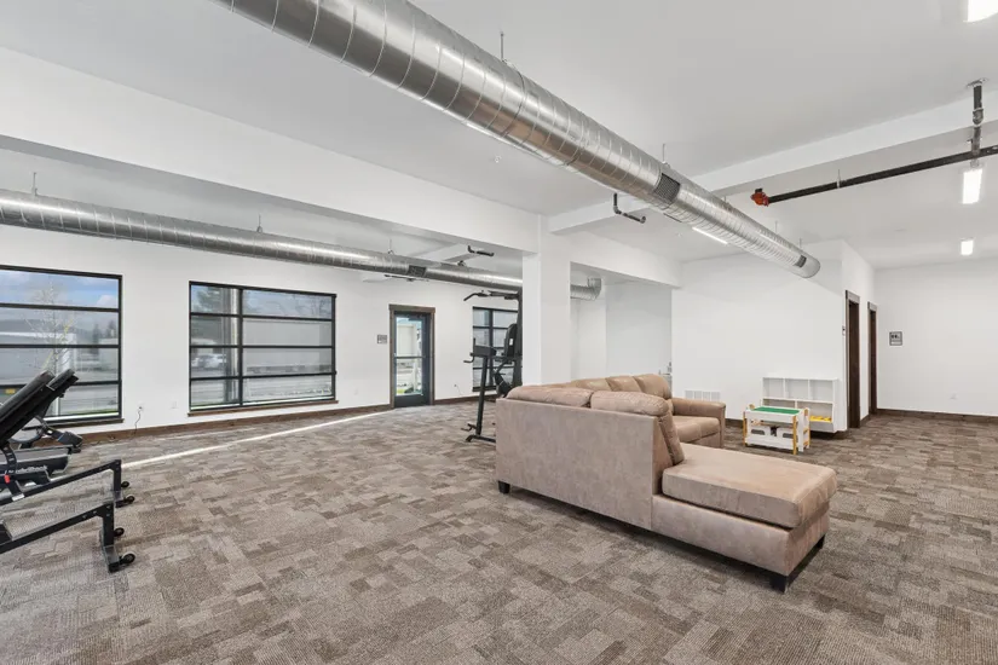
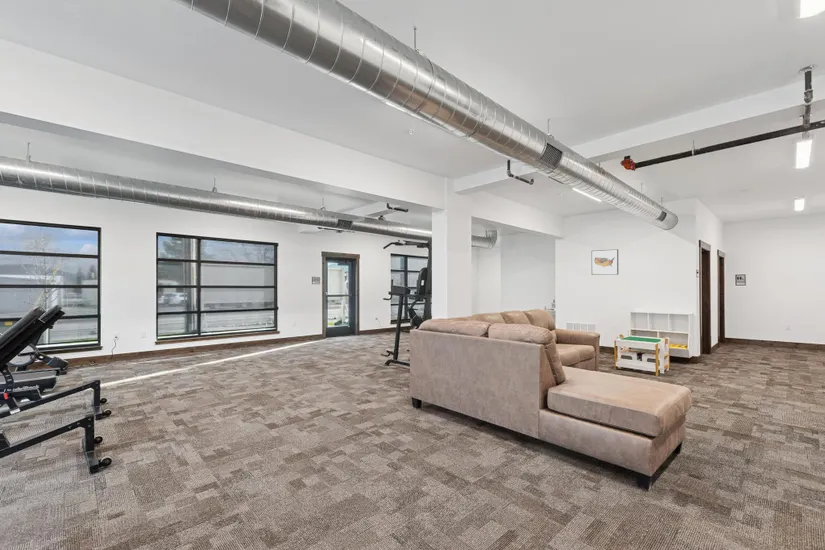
+ wall art (604, 262)
